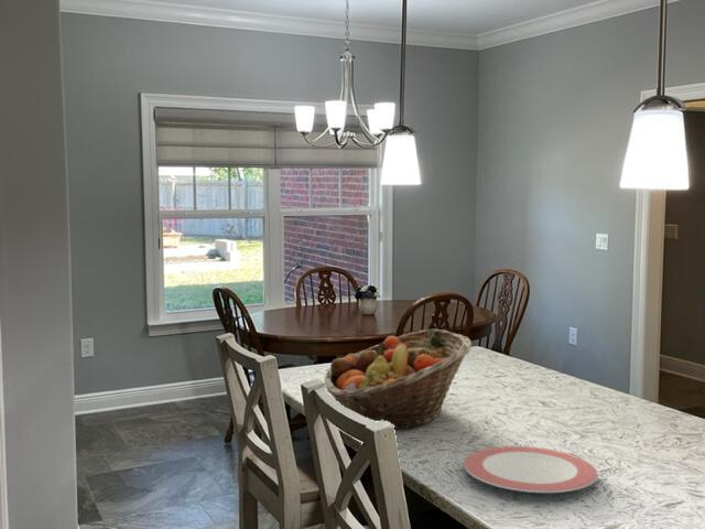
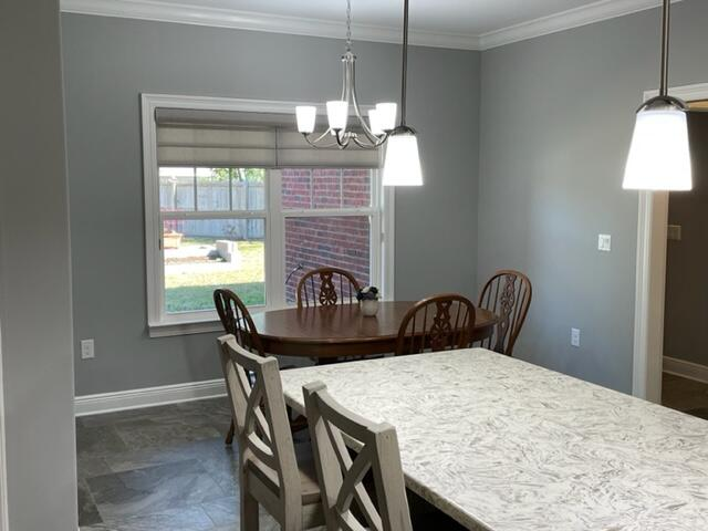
- plate (529, 471)
- fruit basket (395, 374)
